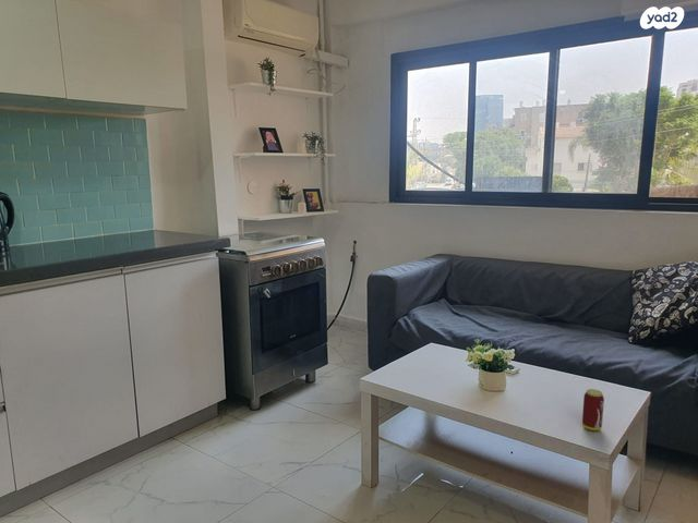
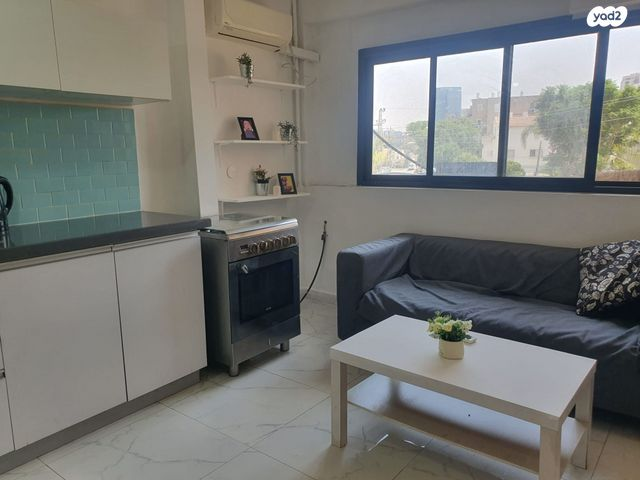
- beverage can (592, 410)
